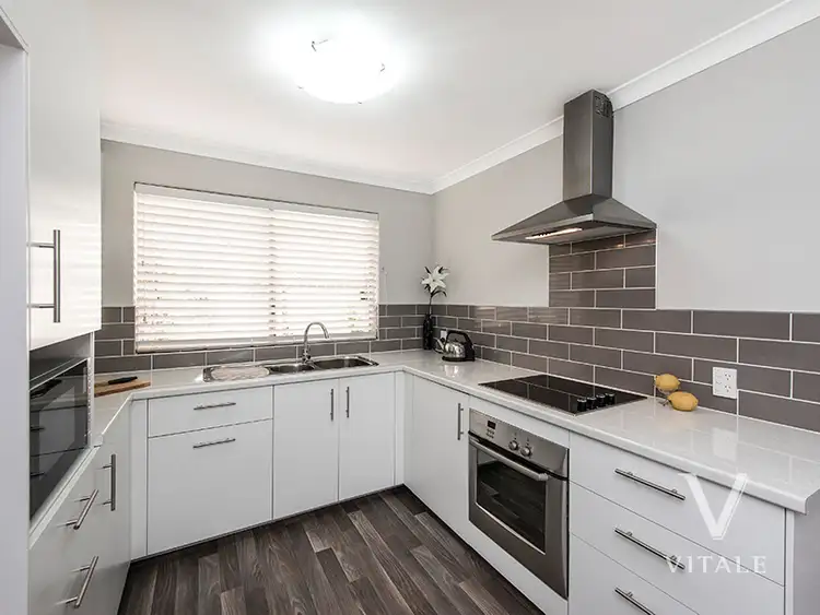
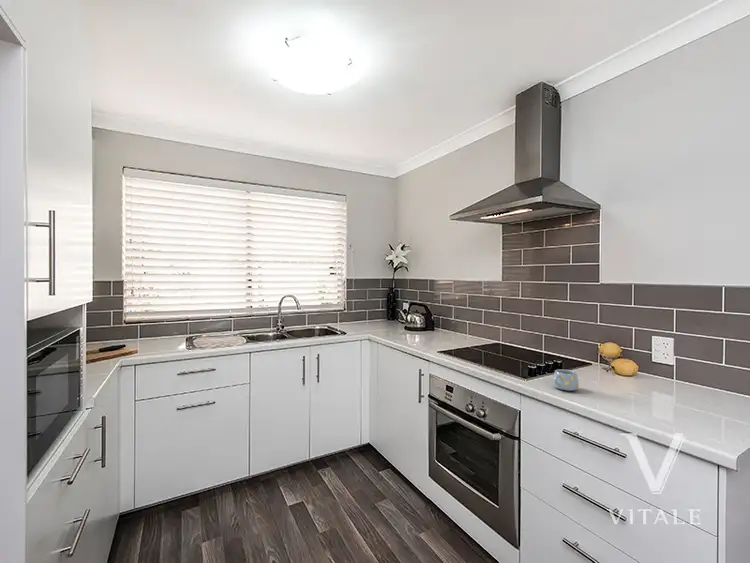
+ mug (563, 380)
